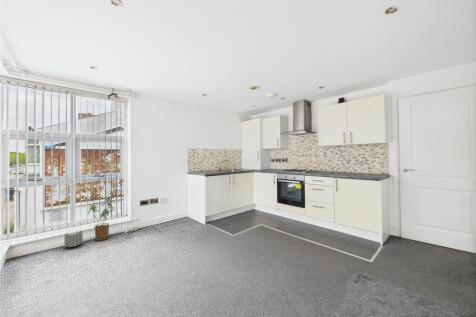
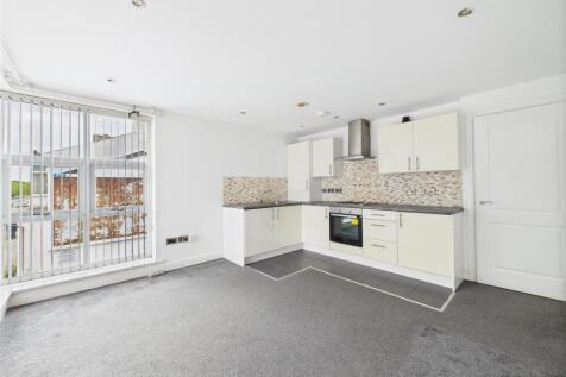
- house plant (104, 218)
- planter (73, 239)
